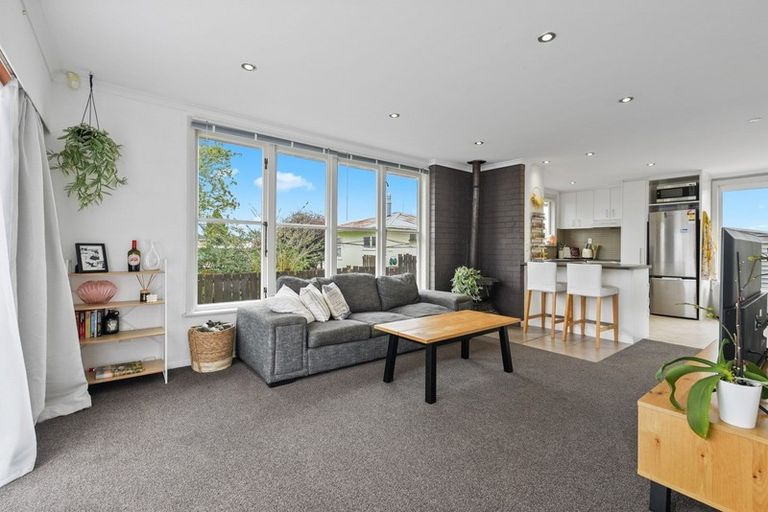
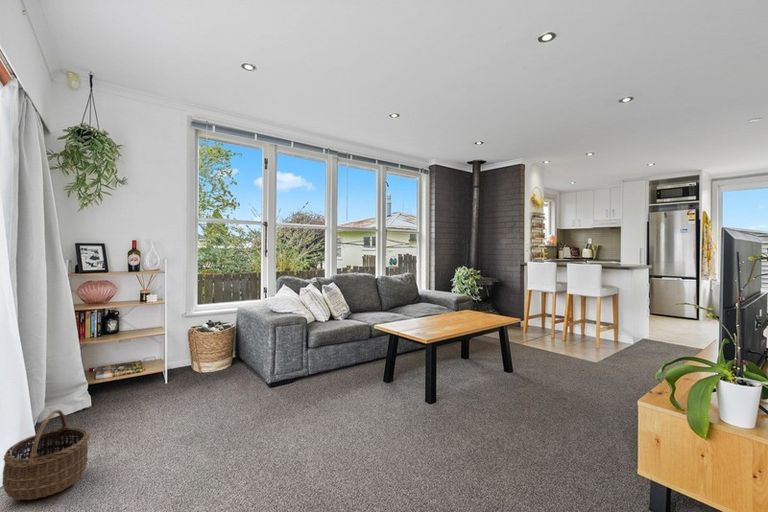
+ wicker basket (48, 449)
